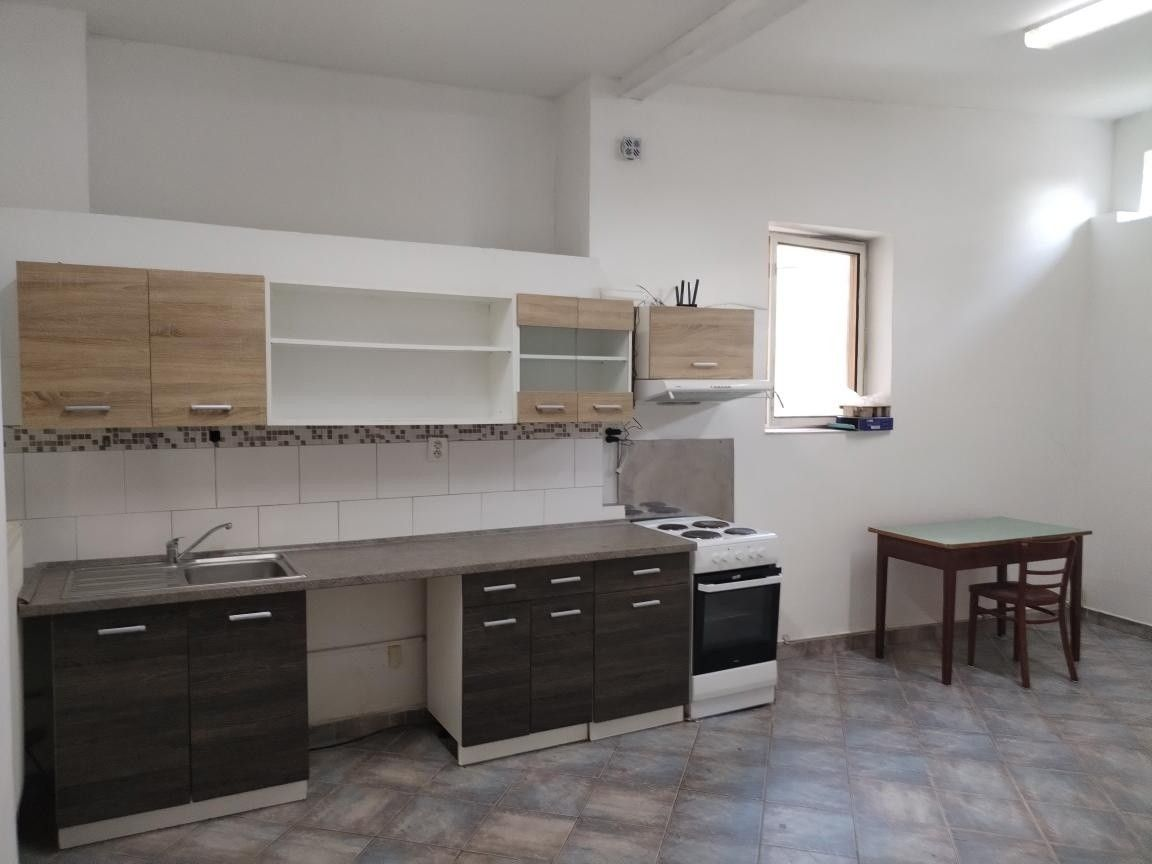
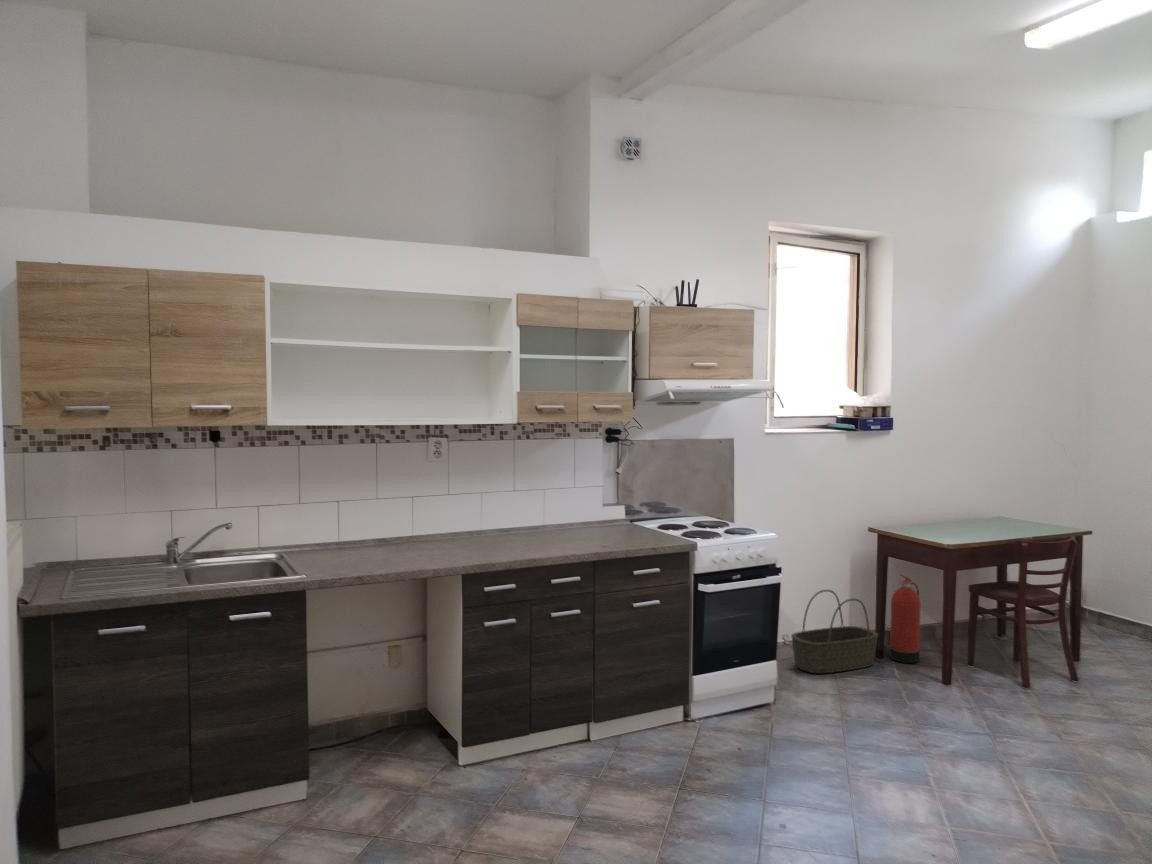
+ basket (835, 629)
+ fire extinguisher (908, 614)
